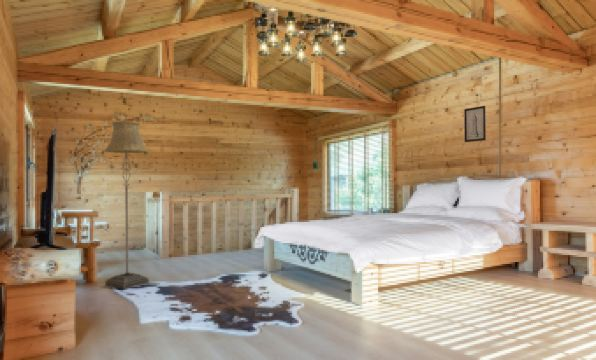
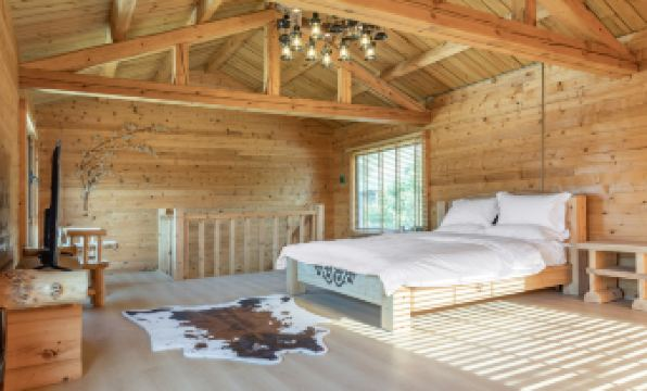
- wall art (474, 124)
- floor lamp (126, 203)
